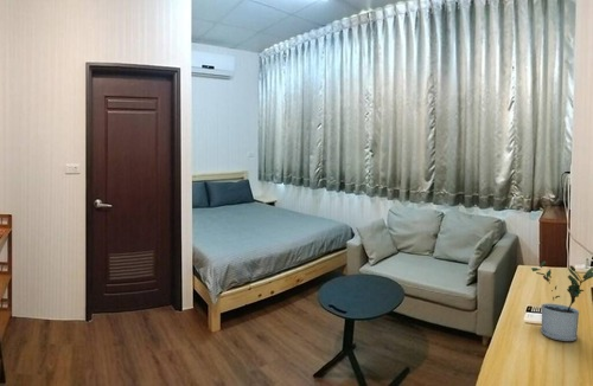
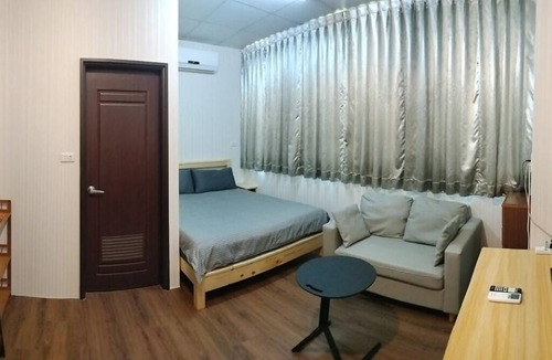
- potted plant (559, 296)
